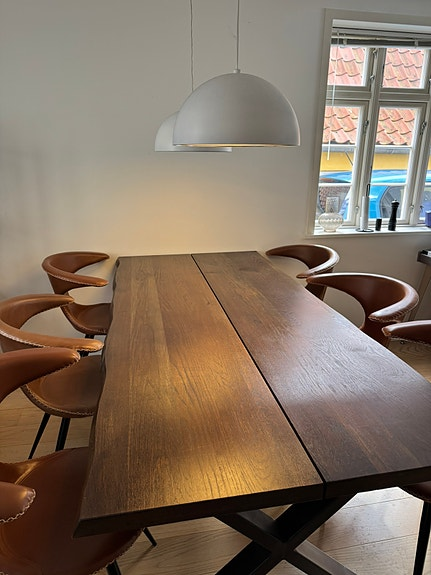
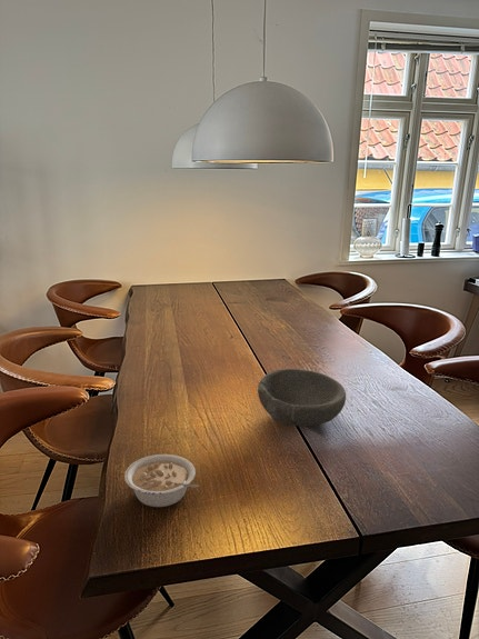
+ legume (163, 480)
+ bowl (300, 401)
